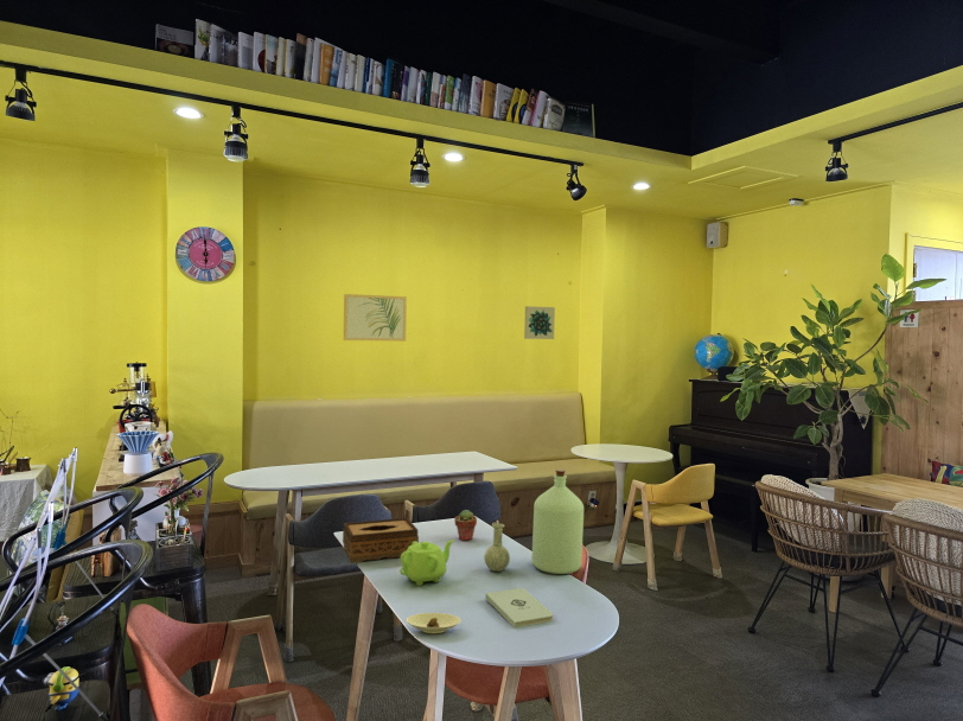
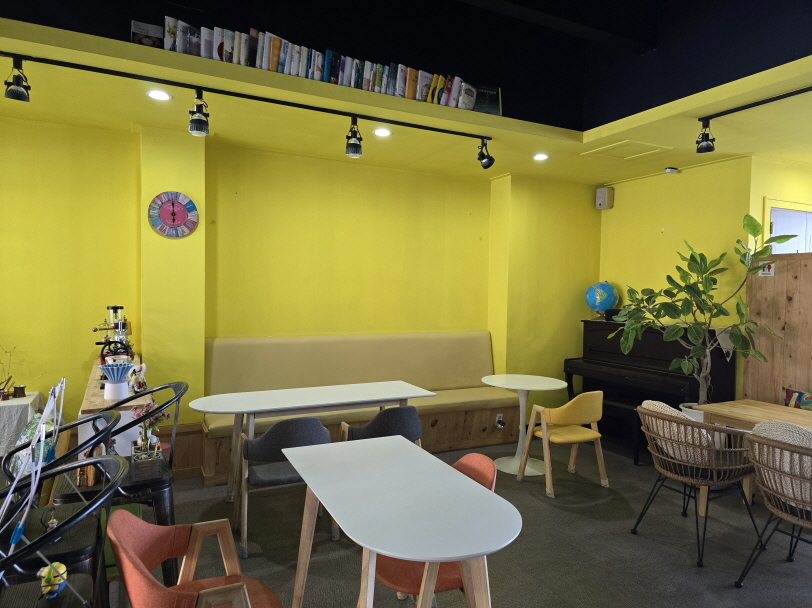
- wall art (540, 323)
- notepad (518, 606)
- saucer (433, 624)
- tissue box (380, 538)
- bottle (534, 518)
- wall art (375, 318)
- potted succulent (465, 523)
- teapot (427, 560)
